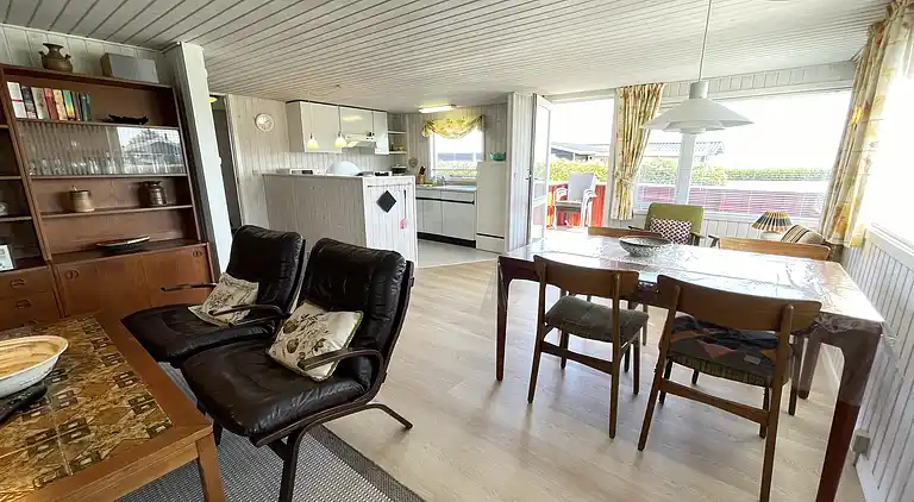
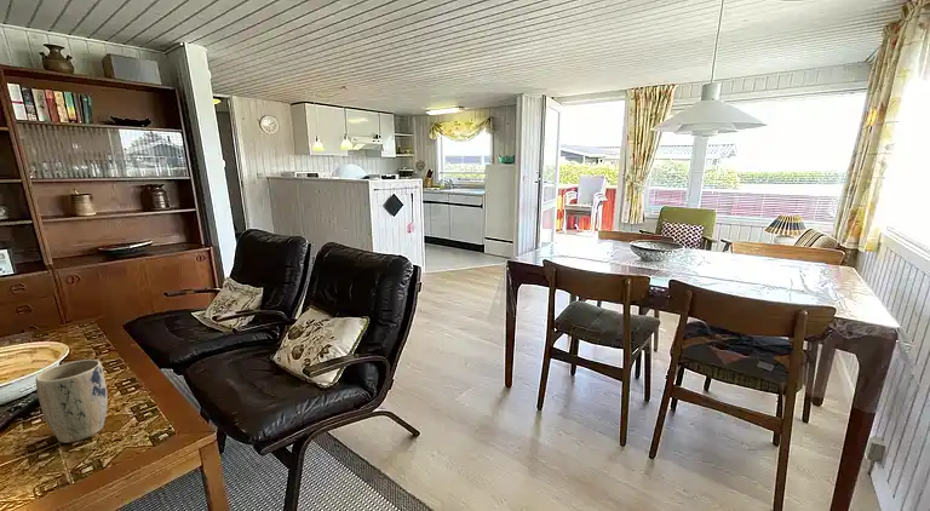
+ plant pot (75, 401)
